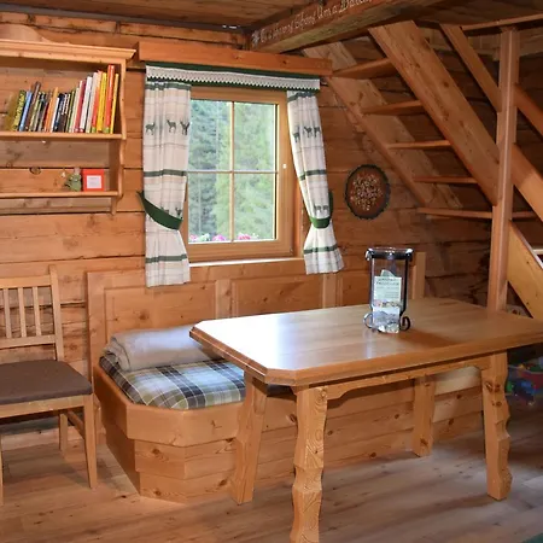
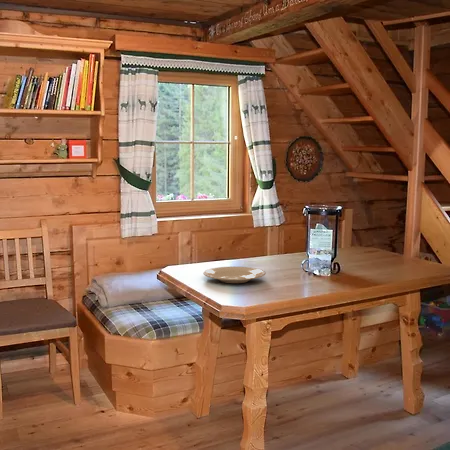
+ plate (234, 276)
